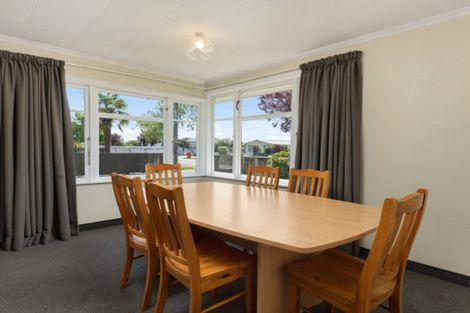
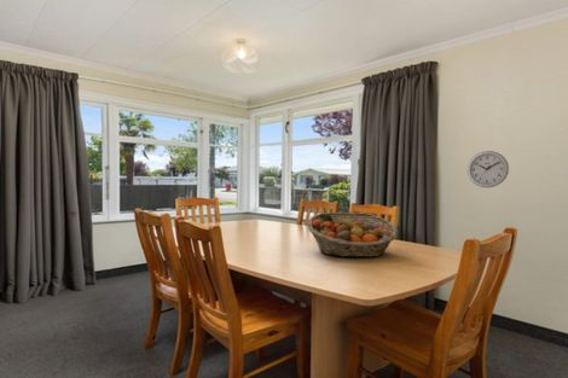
+ fruit basket (350, 233)
+ wall clock (486, 169)
